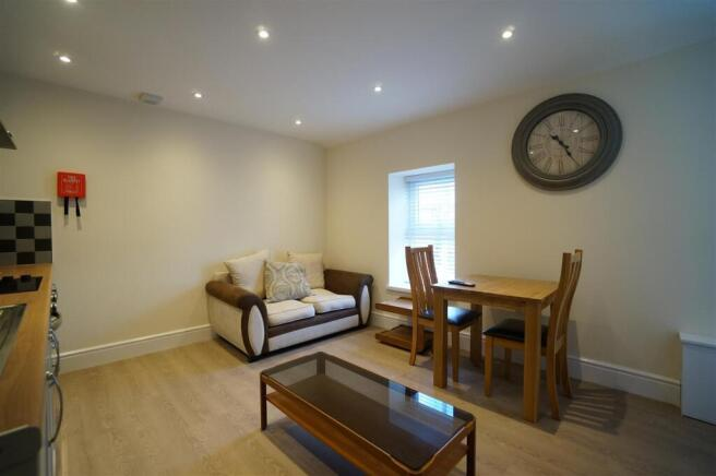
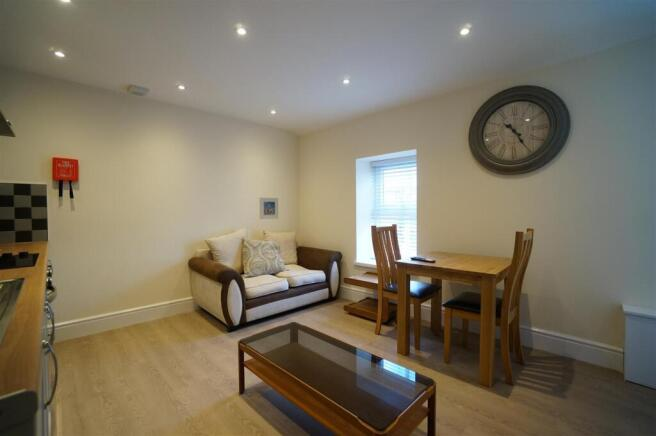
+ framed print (269, 208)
